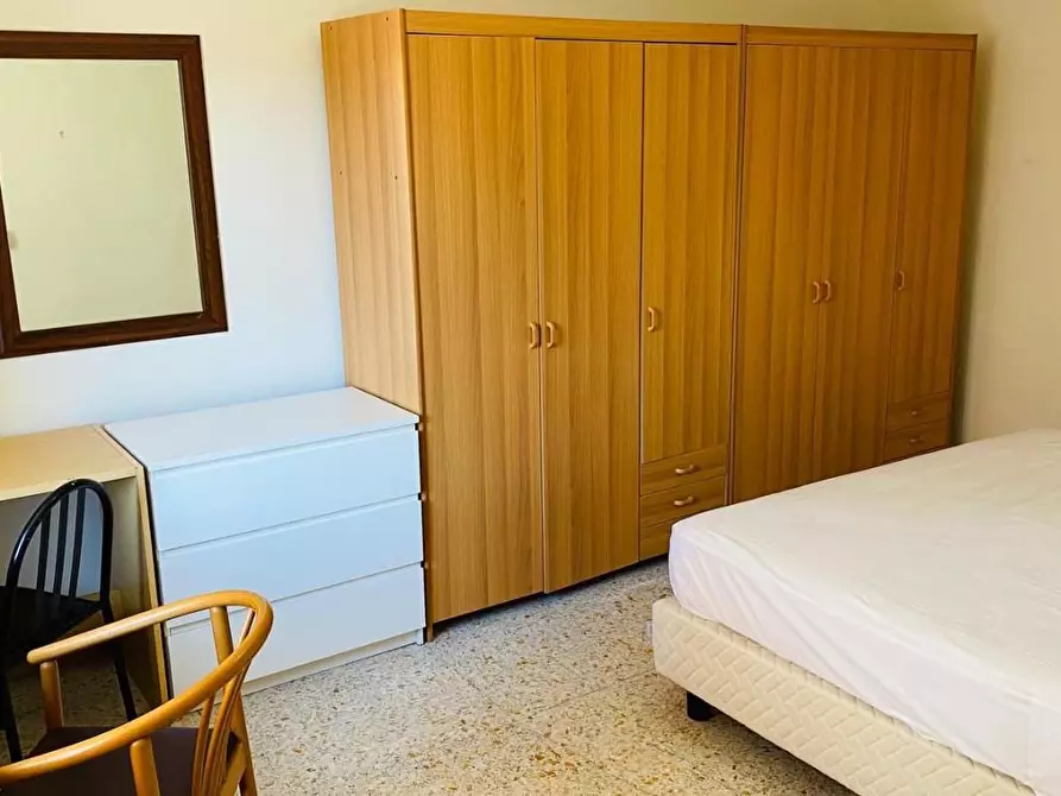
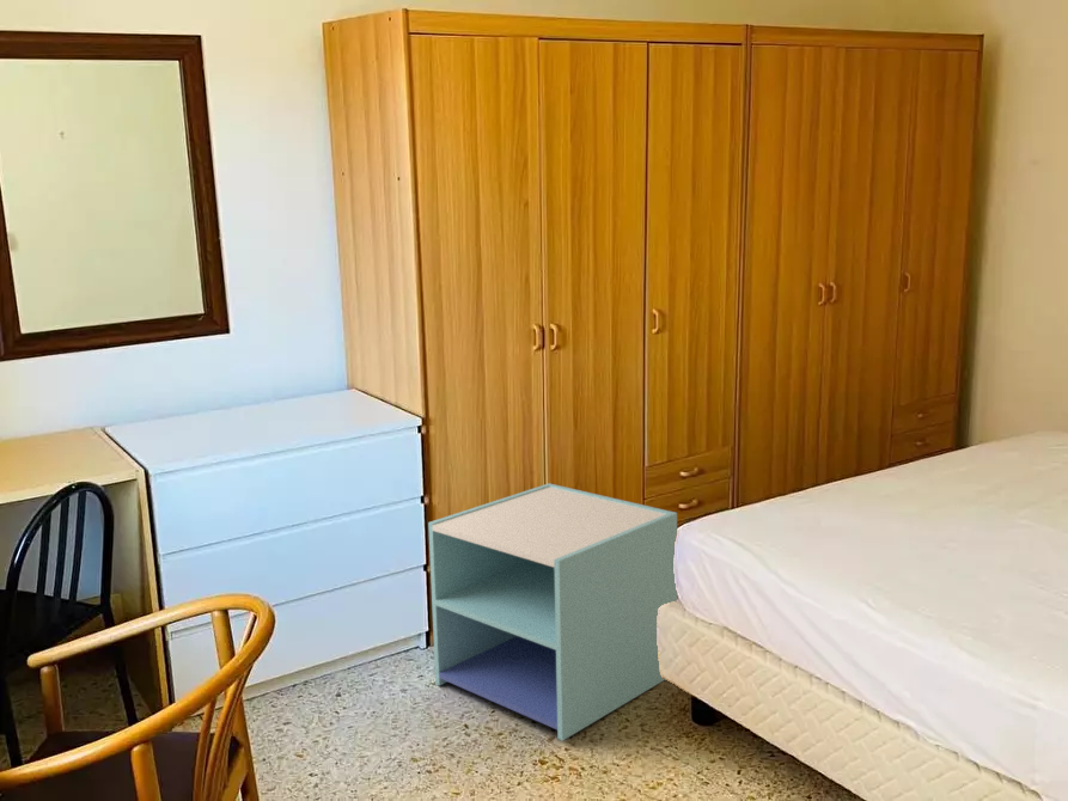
+ nightstand (555, 599)
